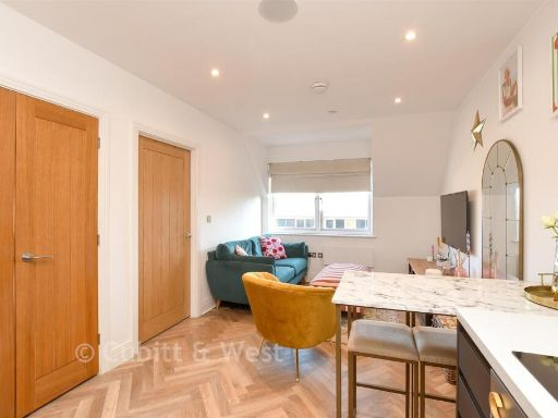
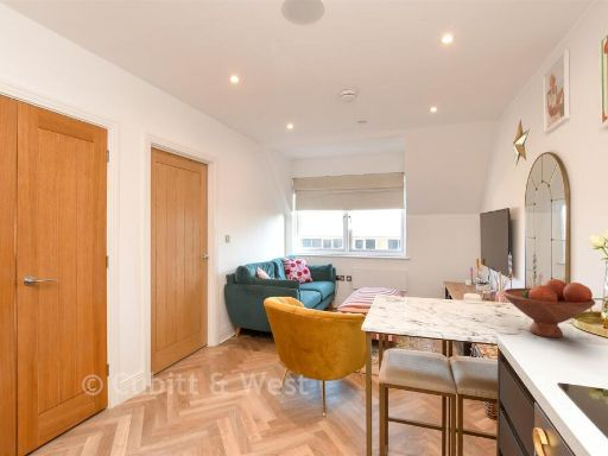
+ fruit bowl (545, 306)
